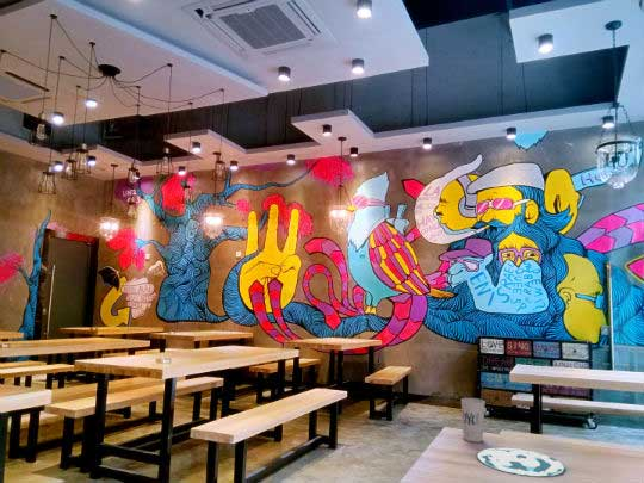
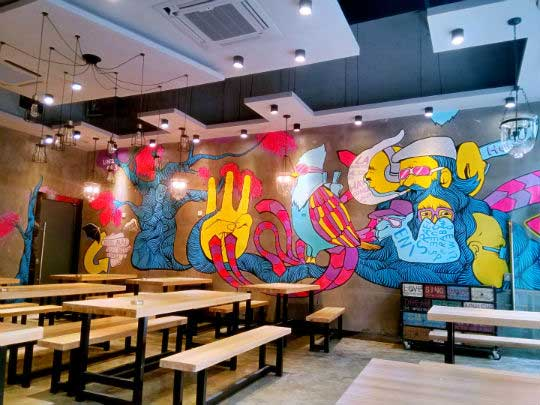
- plate (519, 457)
- cup (472, 420)
